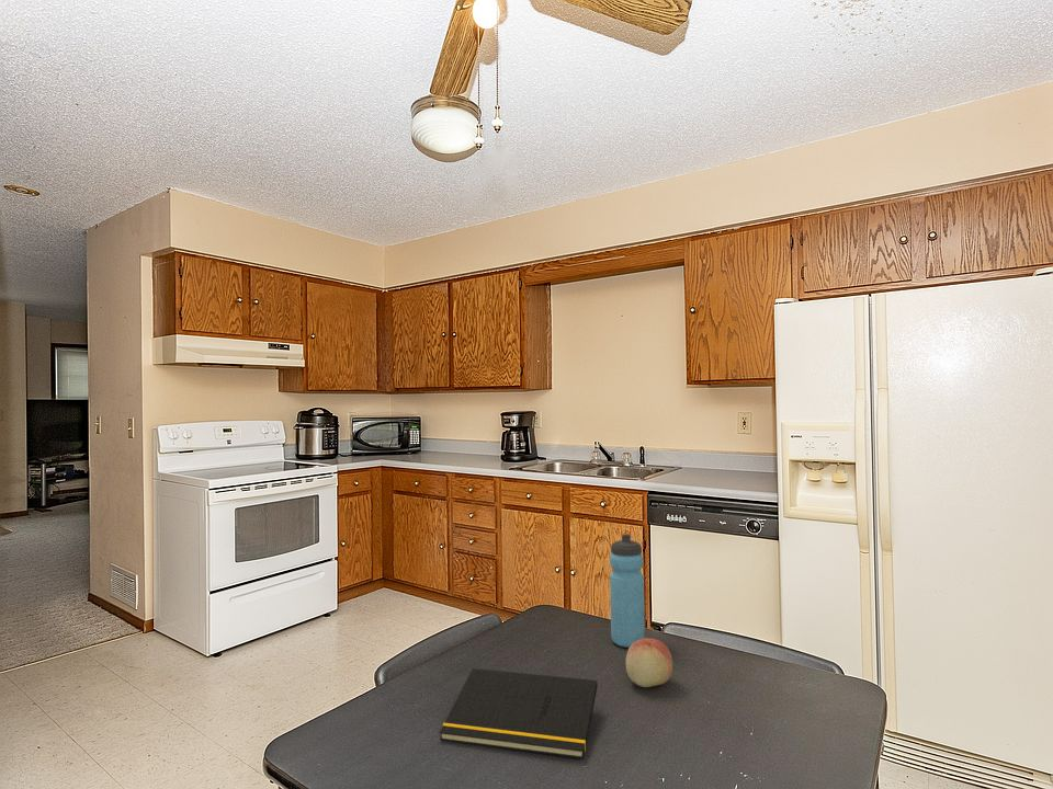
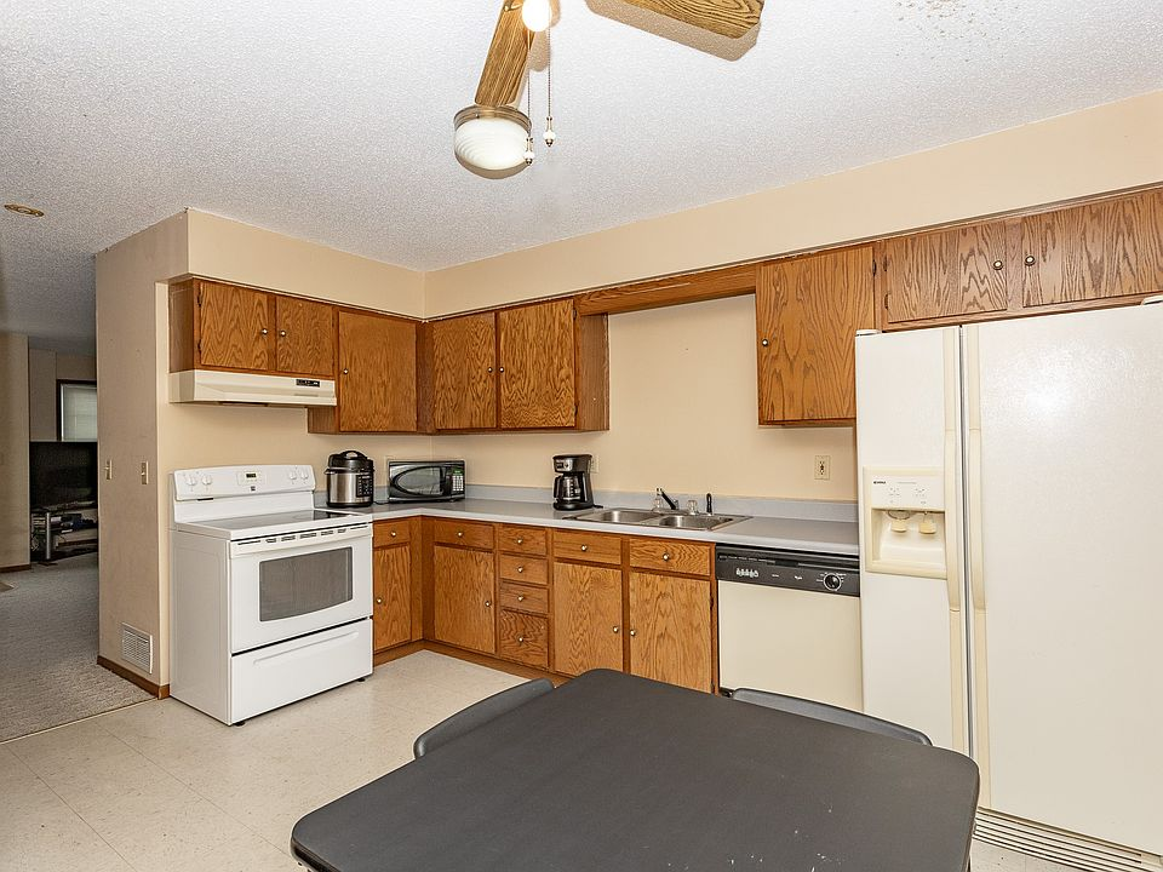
- notepad (522, 708)
- fruit (649, 662)
- water bottle (626, 587)
